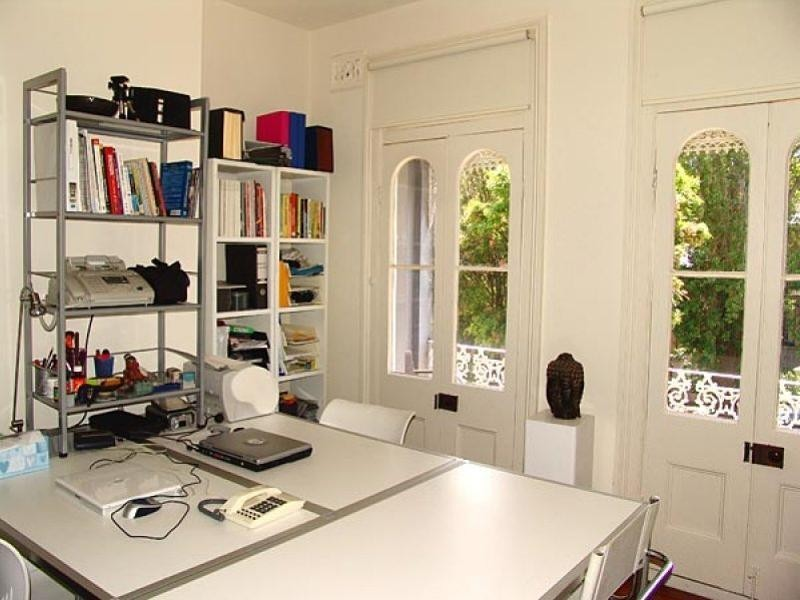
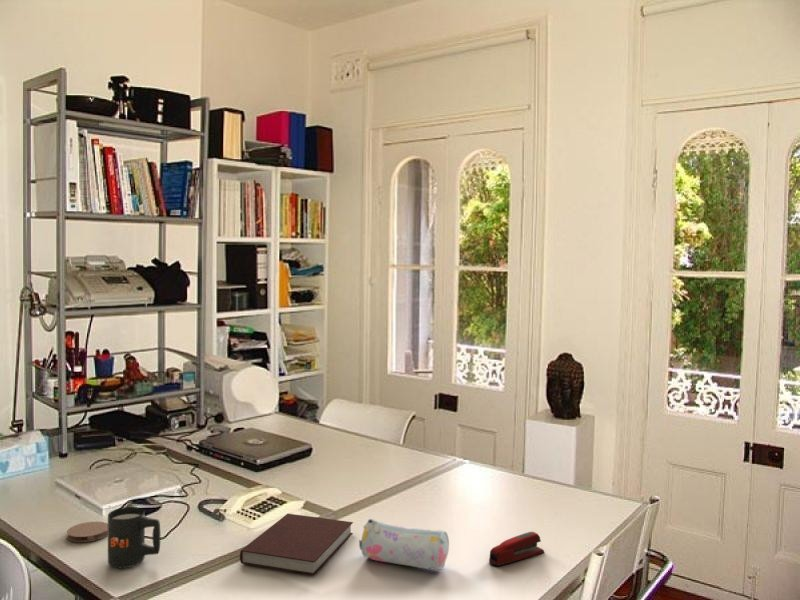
+ notebook (299, 541)
+ coaster (88, 531)
+ pencil case (404, 543)
+ mug (134, 538)
+ stapler (516, 546)
